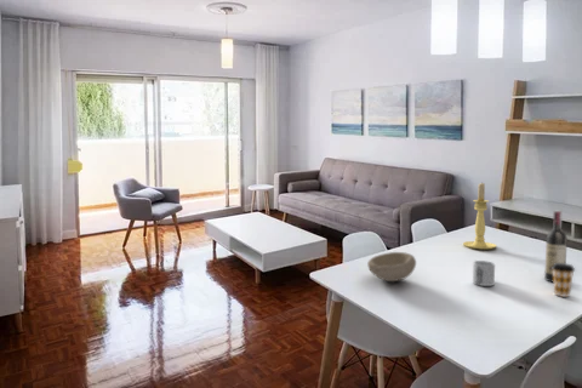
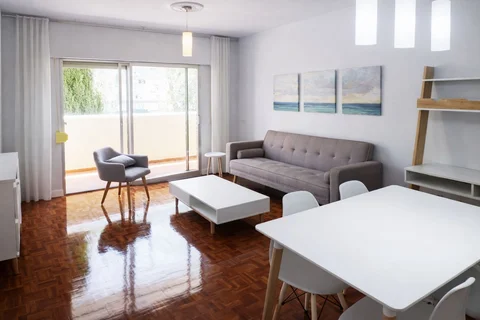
- coffee cup (563, 279)
- candle holder (480, 213)
- bowl (390, 267)
- wine bottle (555, 245)
- mug (484, 272)
